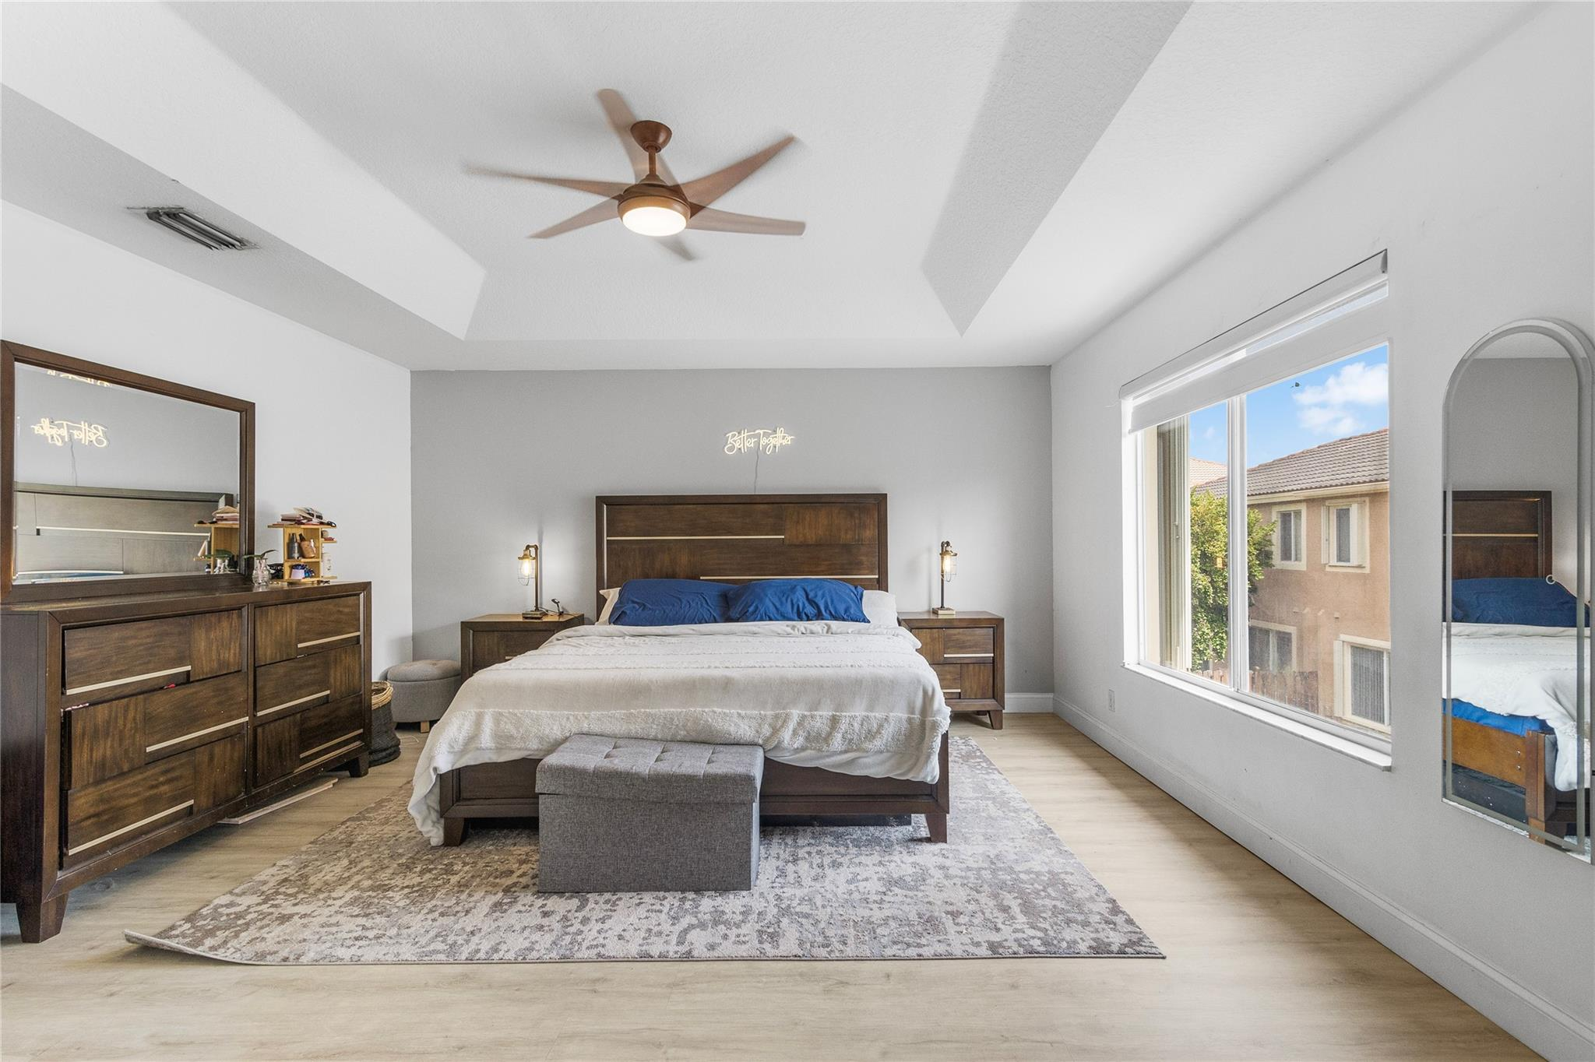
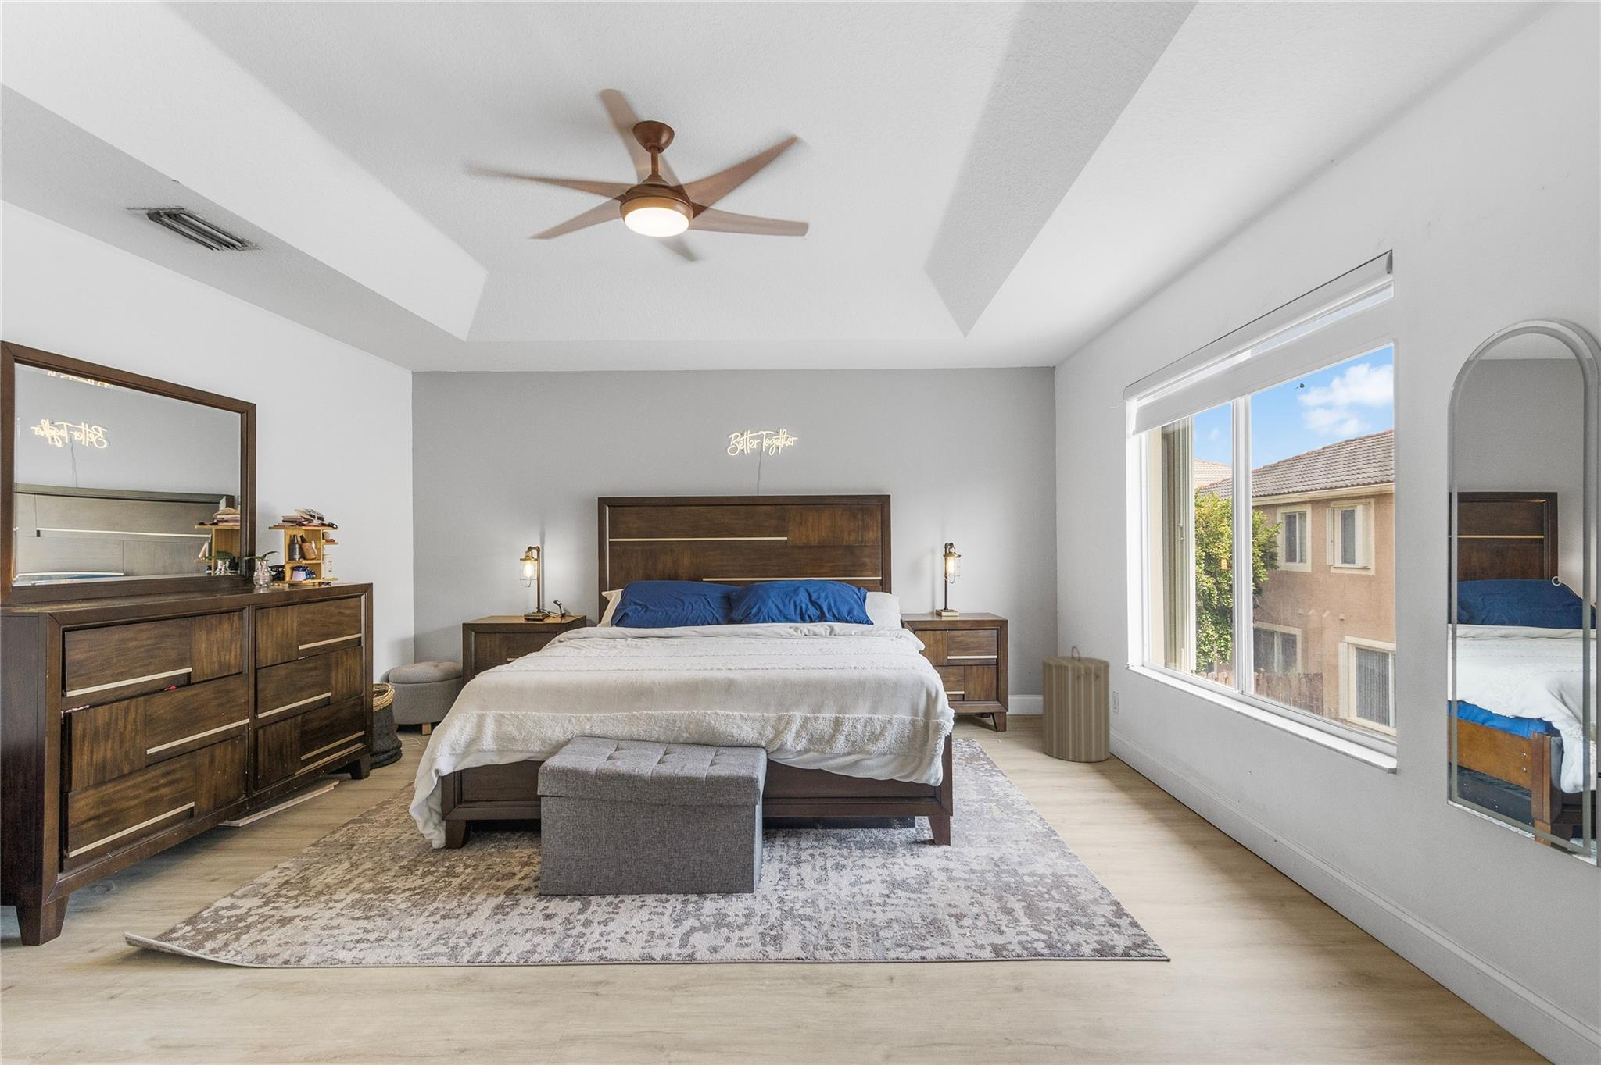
+ laundry hamper (1075, 700)
